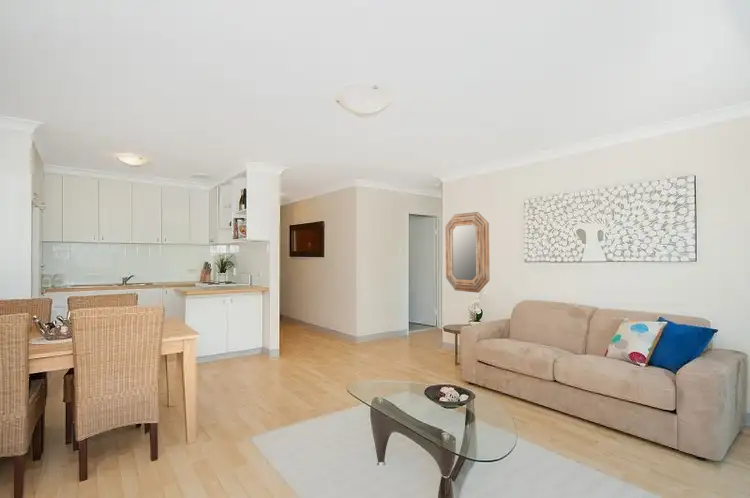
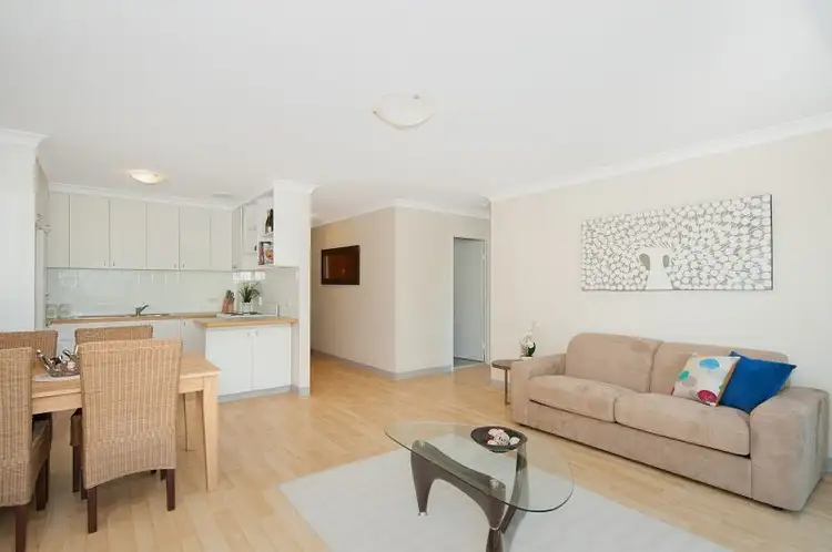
- home mirror (465, 252)
